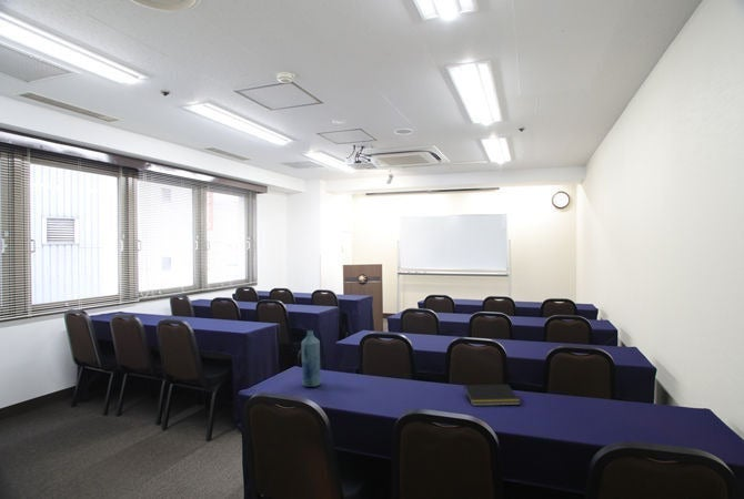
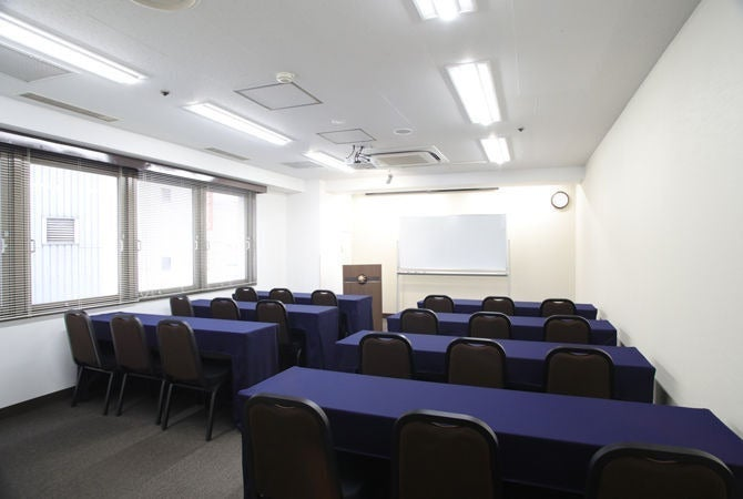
- bottle (311, 357)
- notepad (491, 394)
